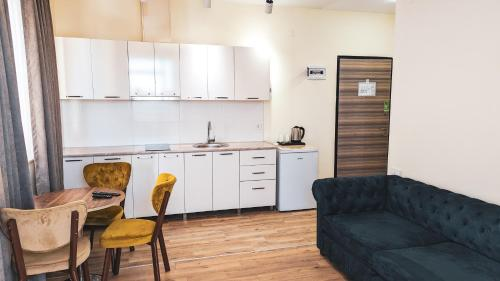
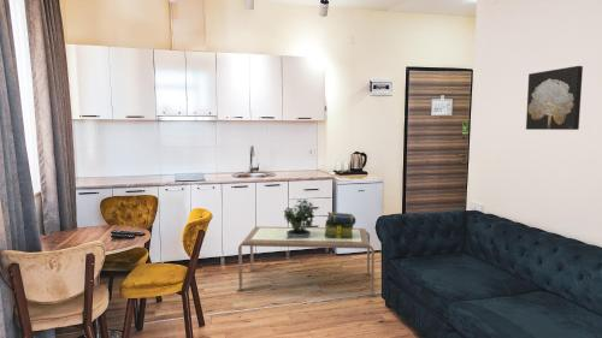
+ coffee table (307, 247)
+ wall art (551, 100)
+ stack of books (340, 224)
+ potted plant (300, 217)
